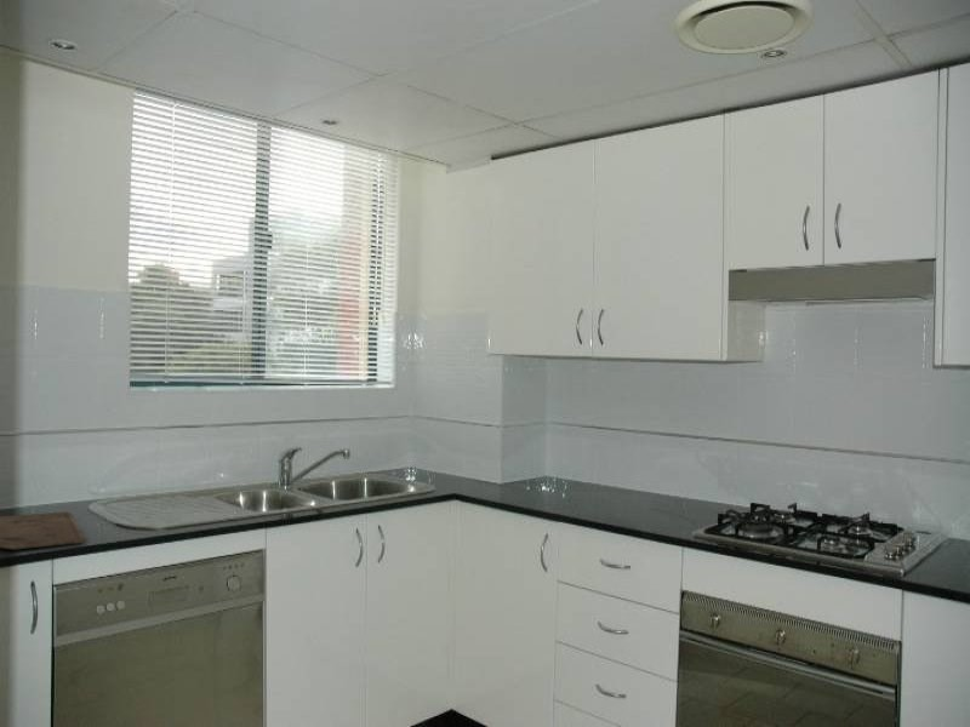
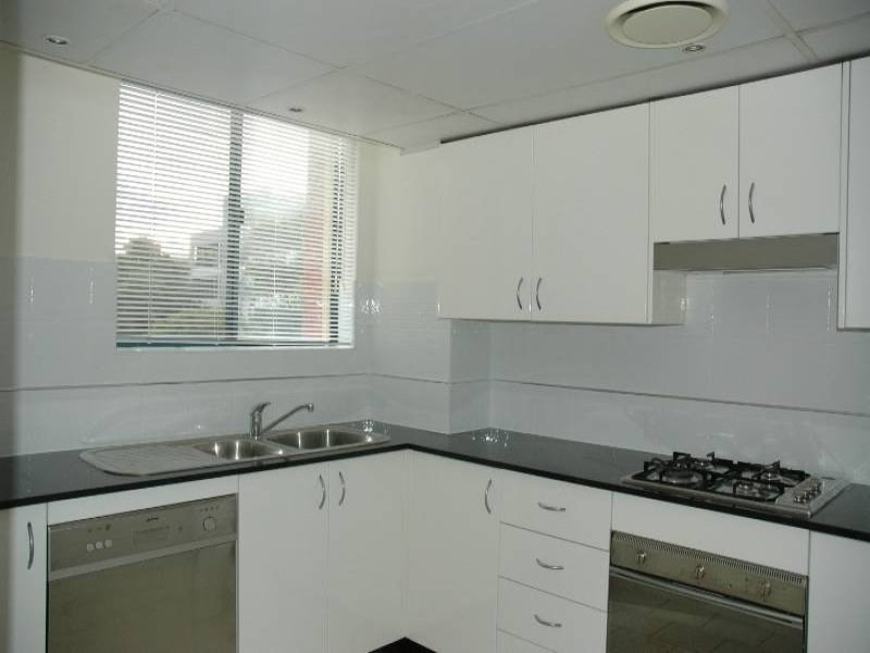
- cutting board (30, 529)
